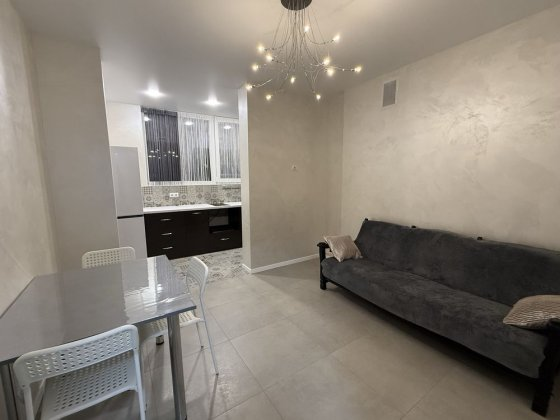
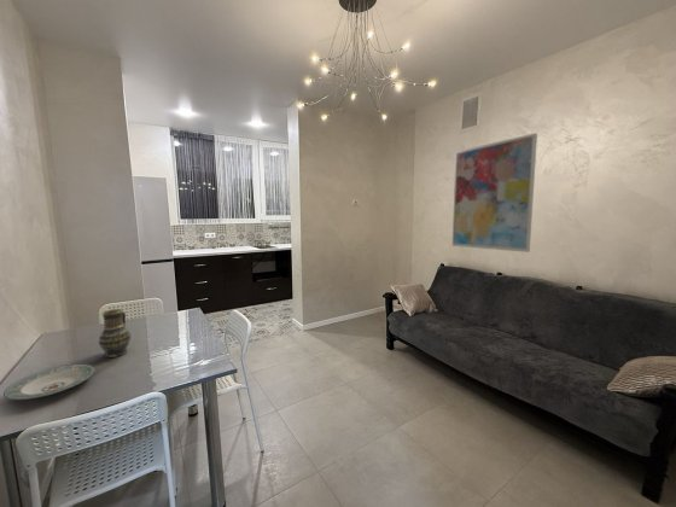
+ wall art (489, 197)
+ vase (113, 332)
+ plate (53, 383)
